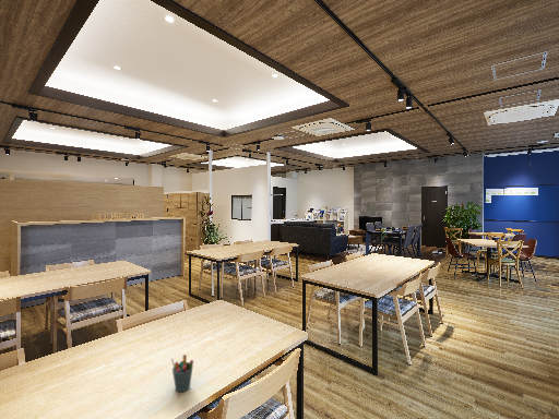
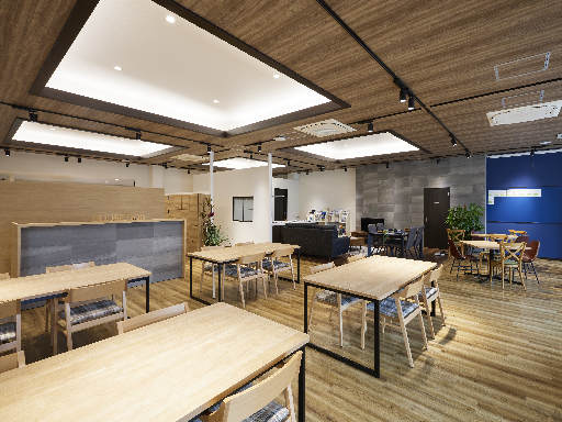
- pen holder (182, 371)
